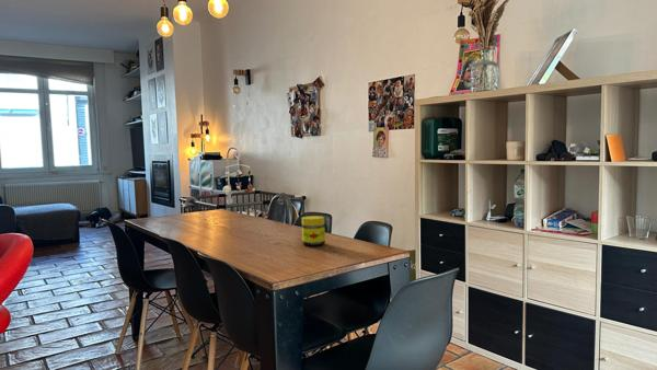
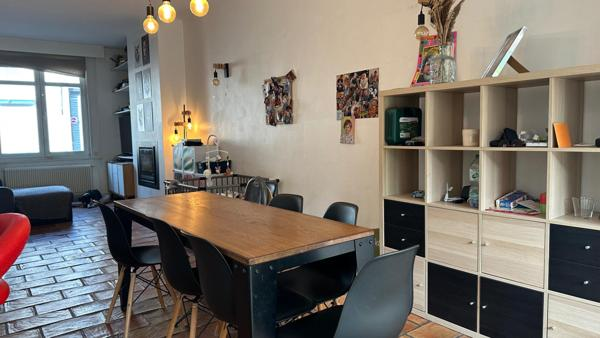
- jar (313, 230)
